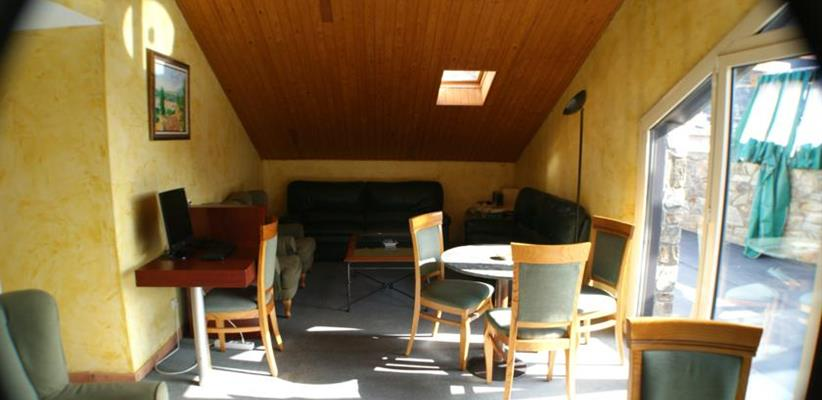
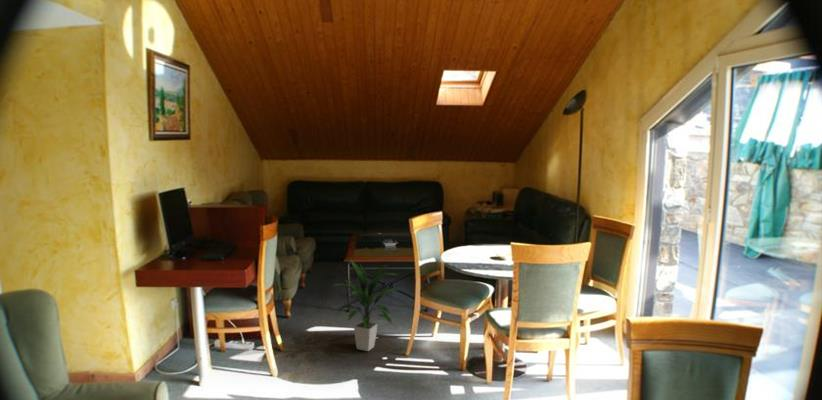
+ indoor plant (369, 304)
